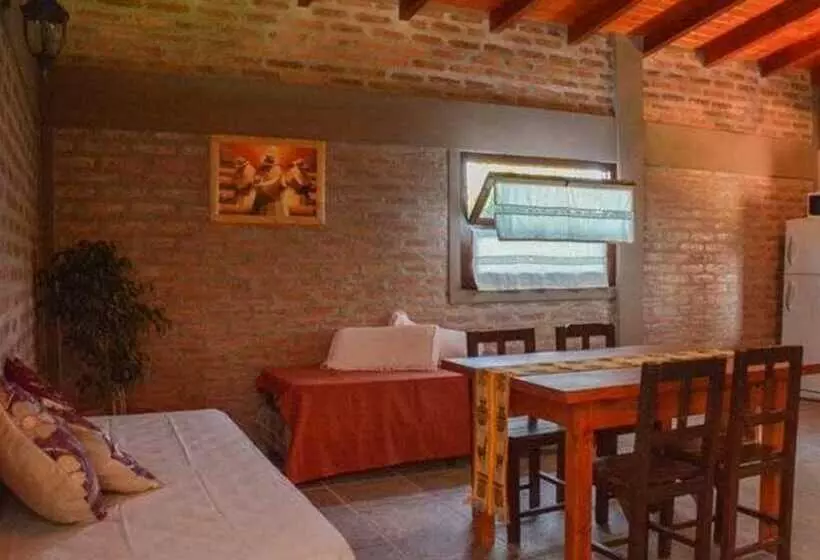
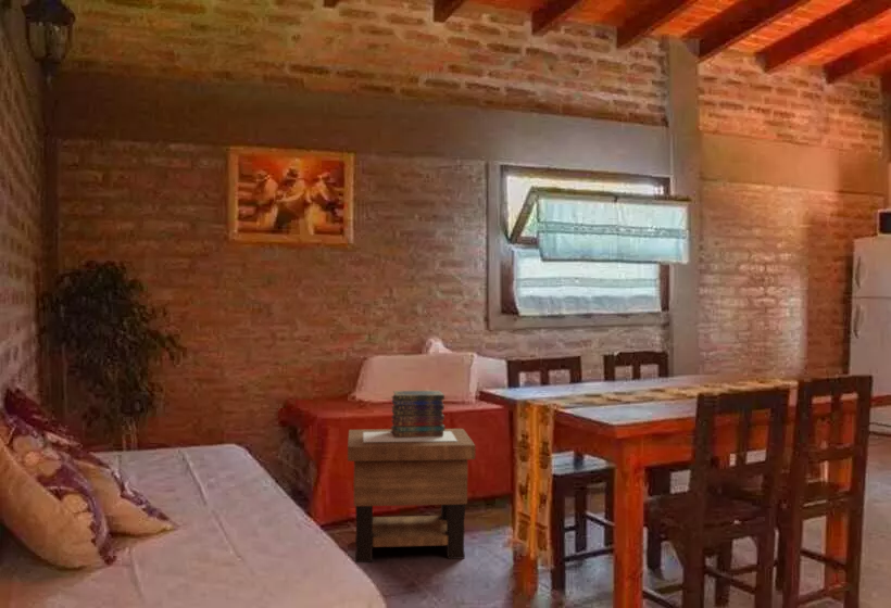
+ side table (407, 491)
+ book stack (417, 413)
